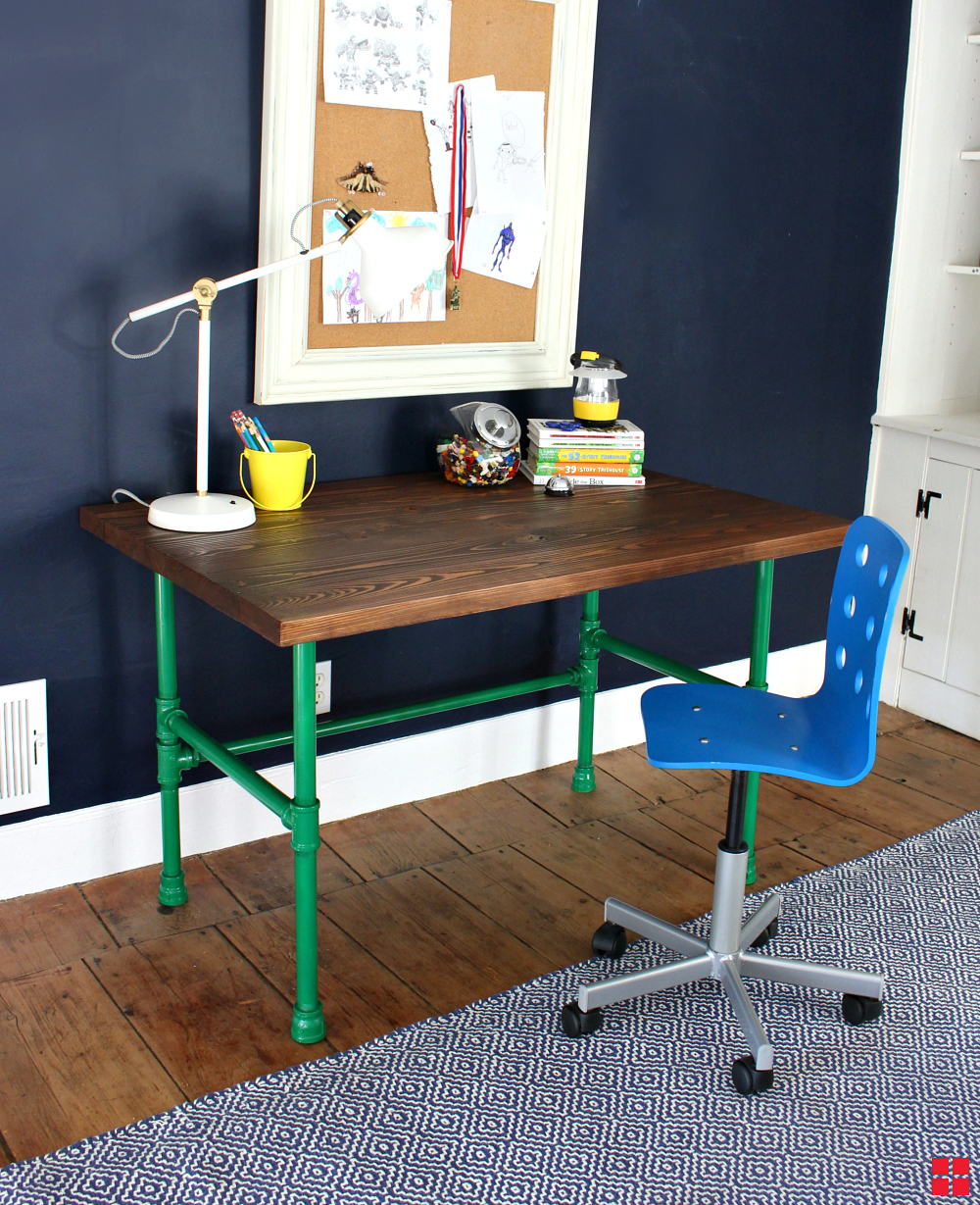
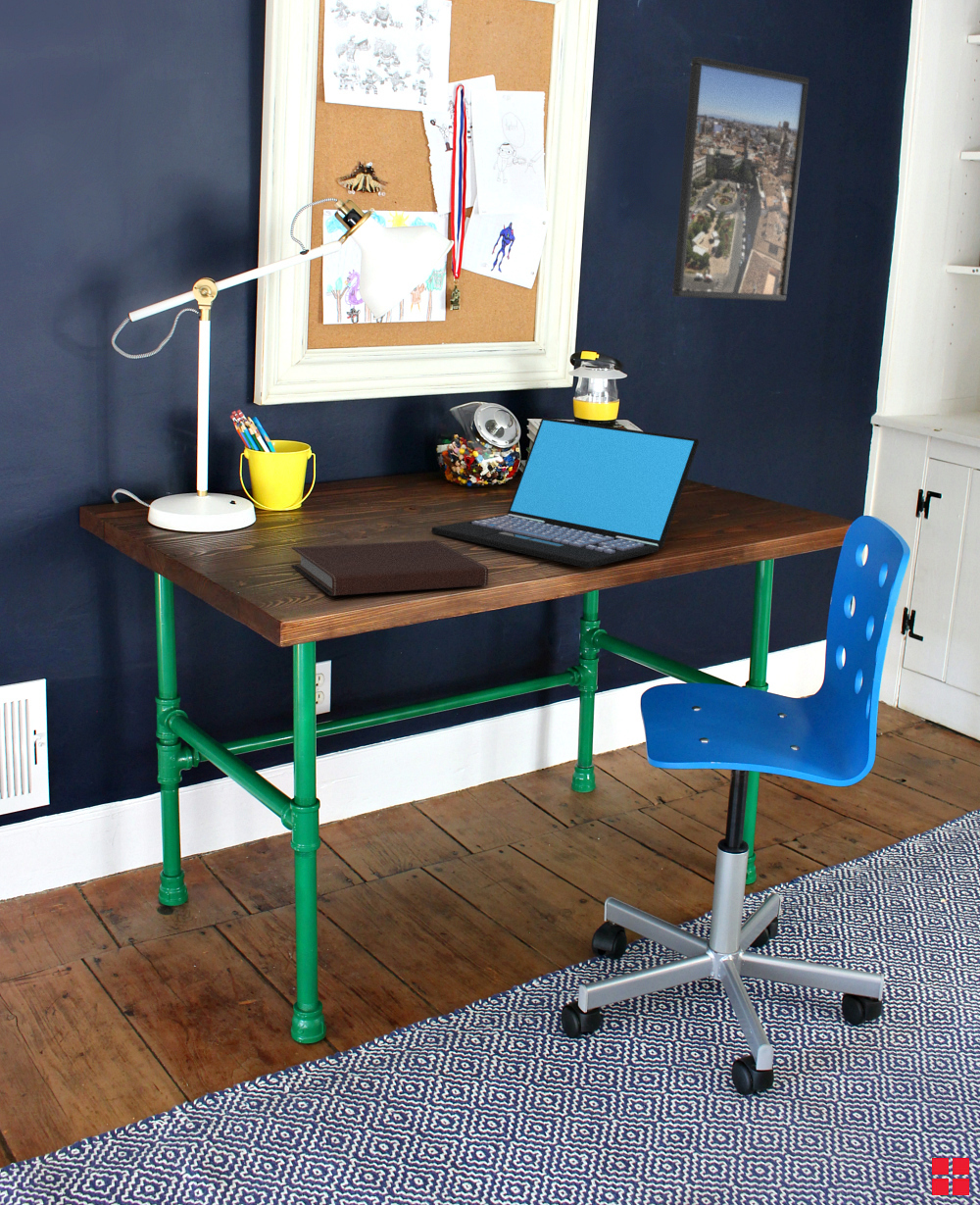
+ laptop (564, 485)
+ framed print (741, 185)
+ notebook (387, 567)
